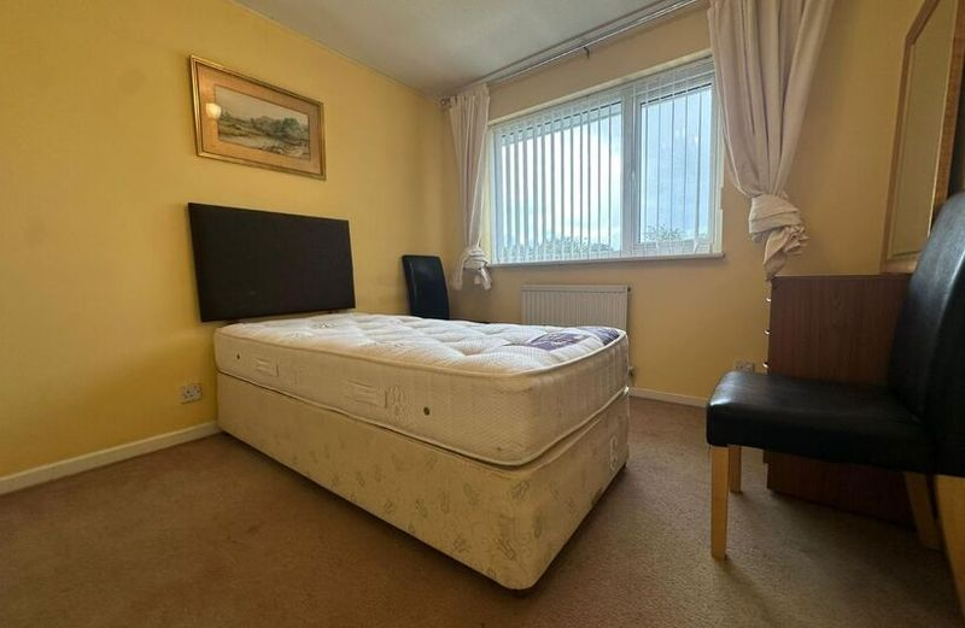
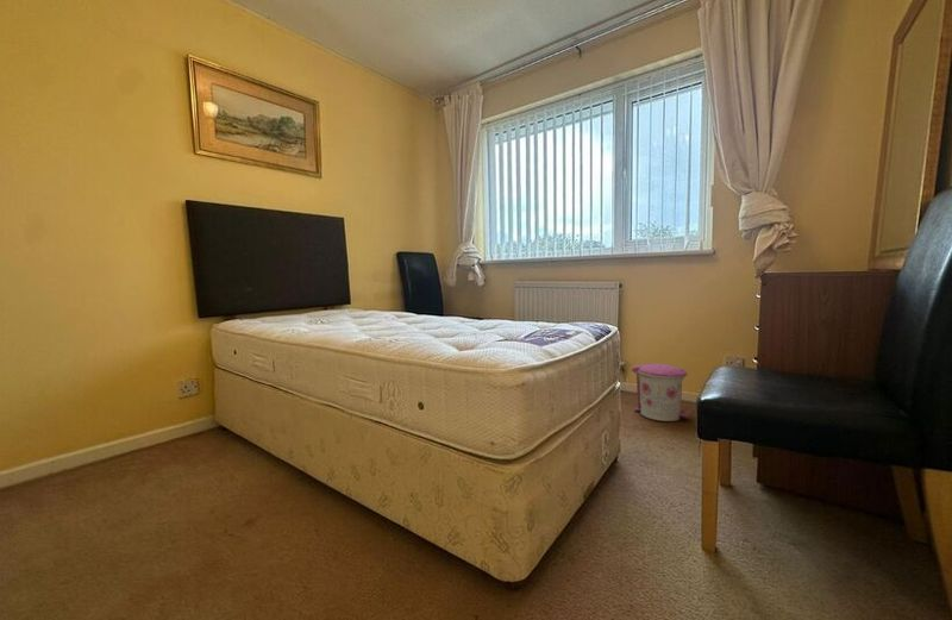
+ trash can (659, 390)
